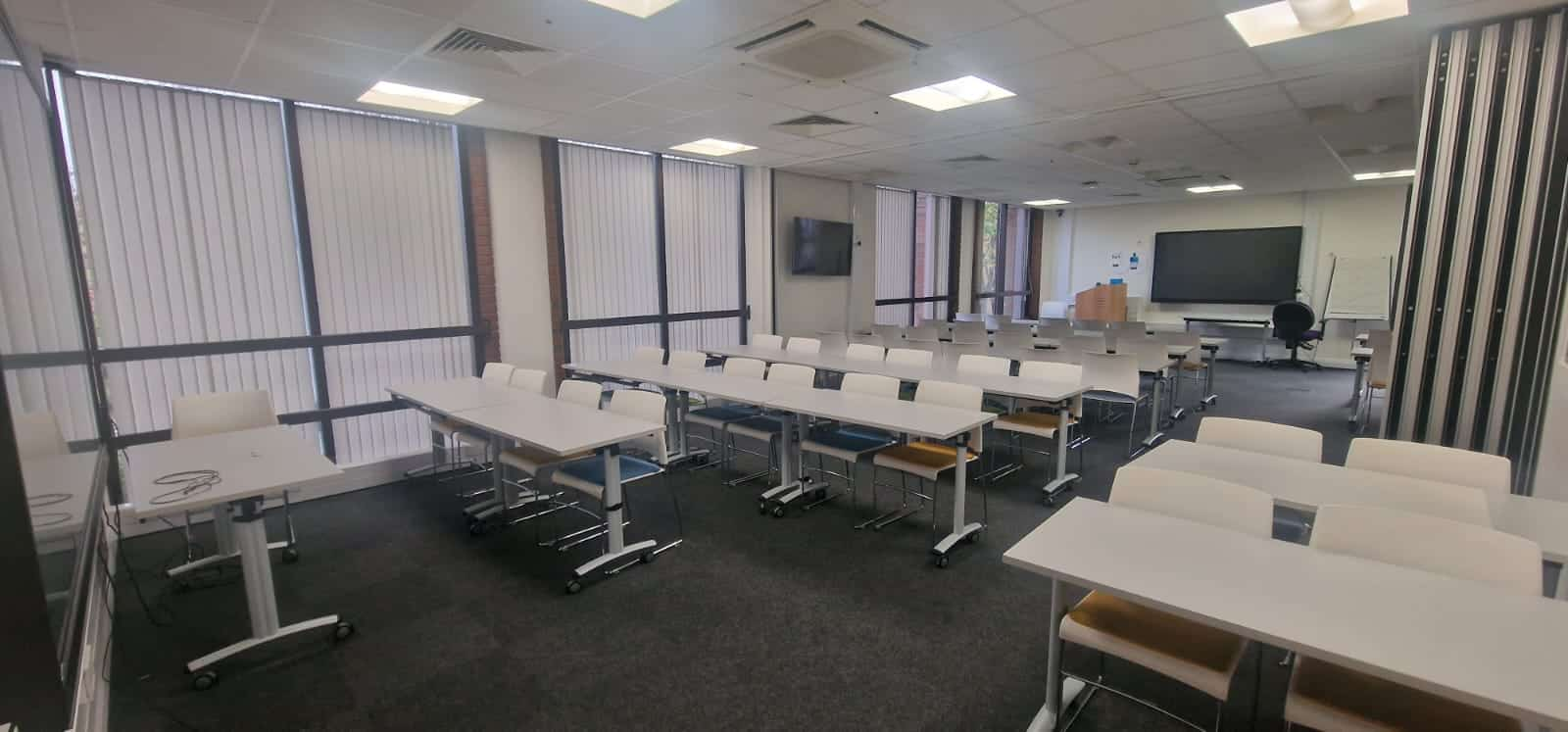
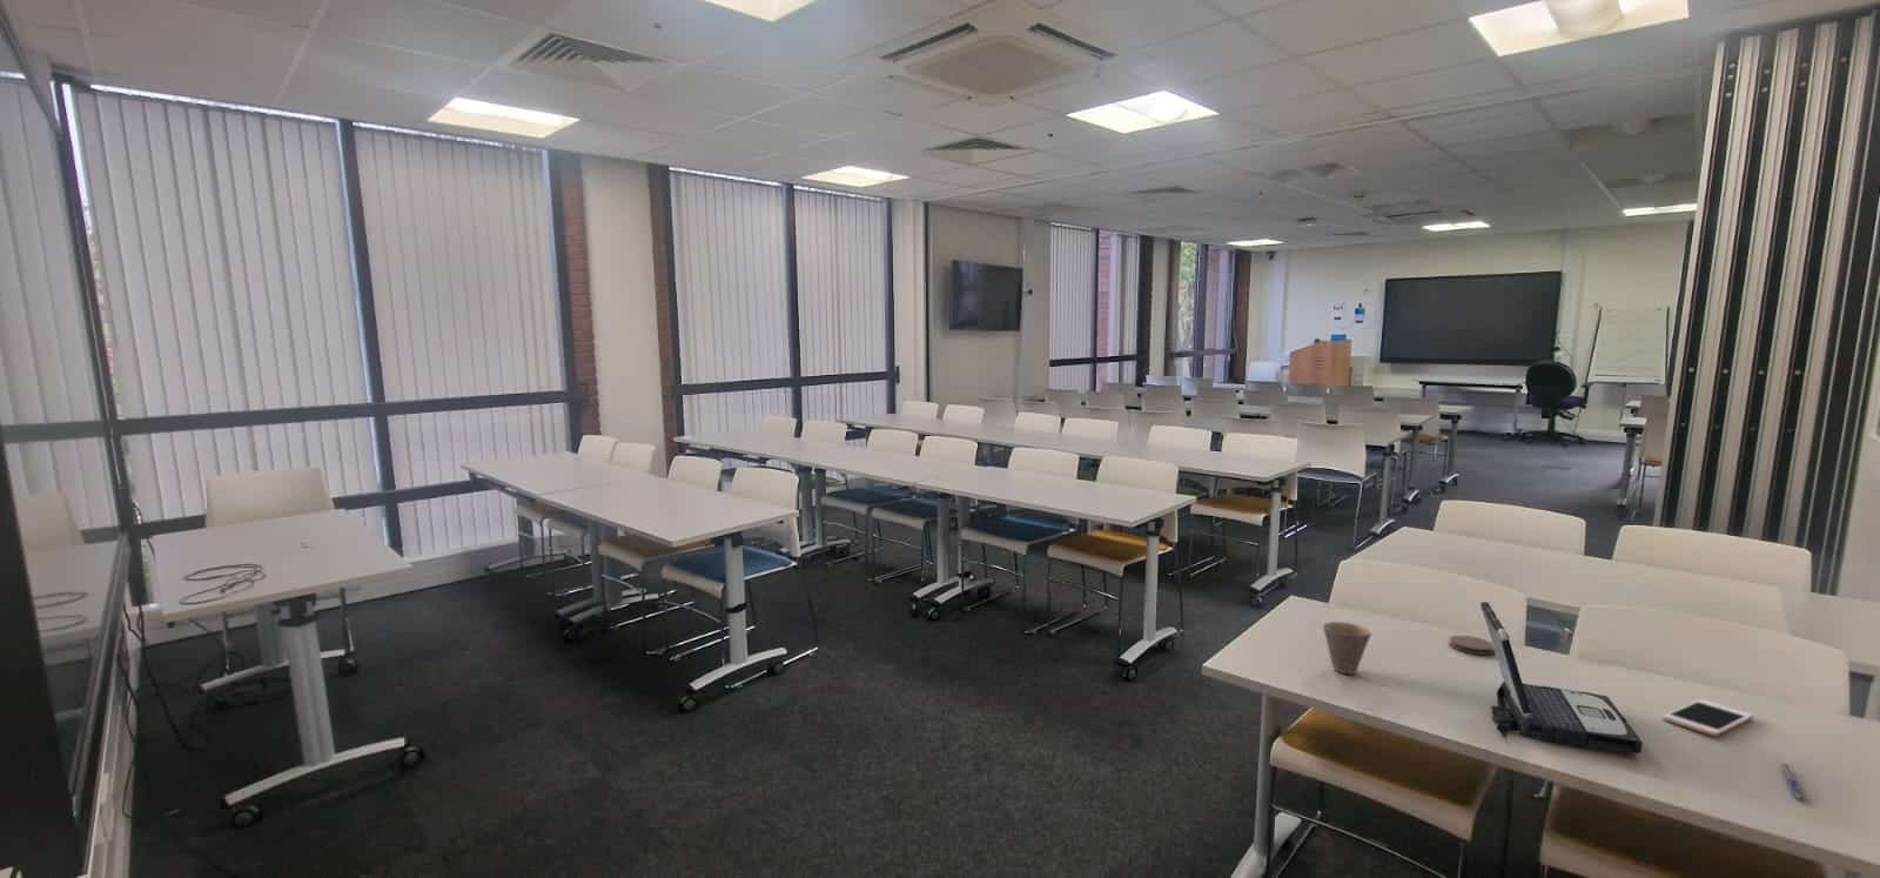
+ coaster (1471, 644)
+ cup (1345, 648)
+ pen (1791, 780)
+ cell phone (1707, 717)
+ laptop (1549, 686)
